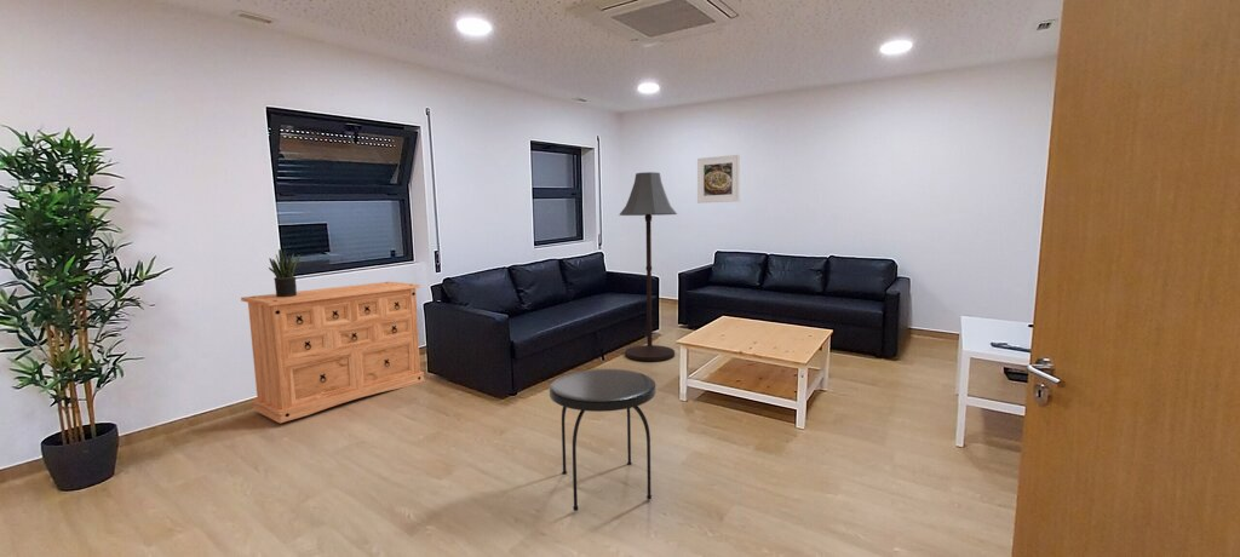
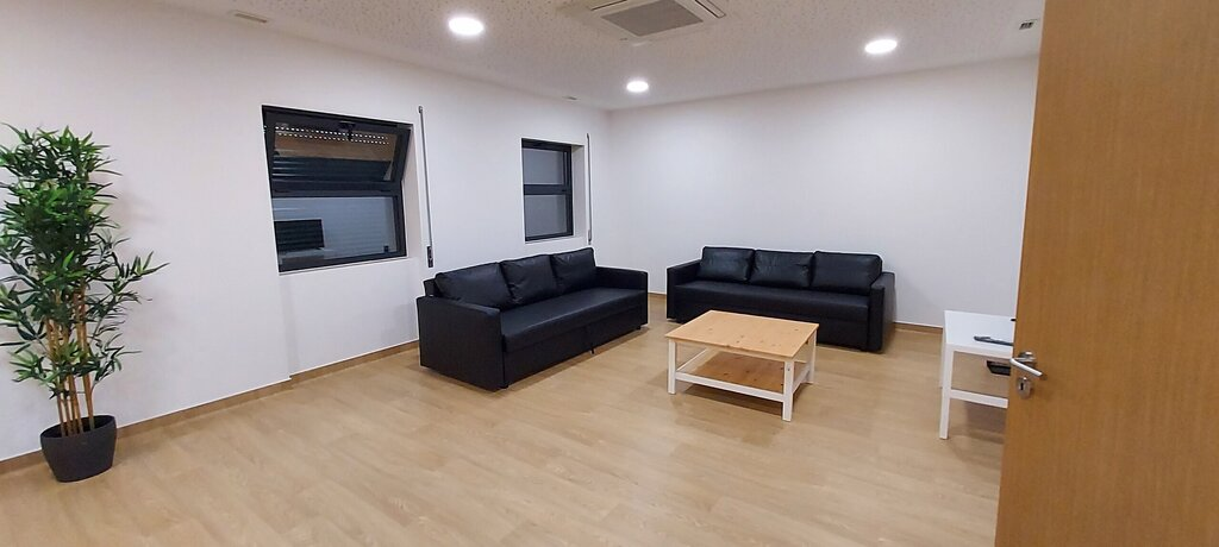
- side table (603, 410)
- dresser (340, 343)
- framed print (717, 179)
- potted plant (287, 271)
- floor lamp (648, 265)
